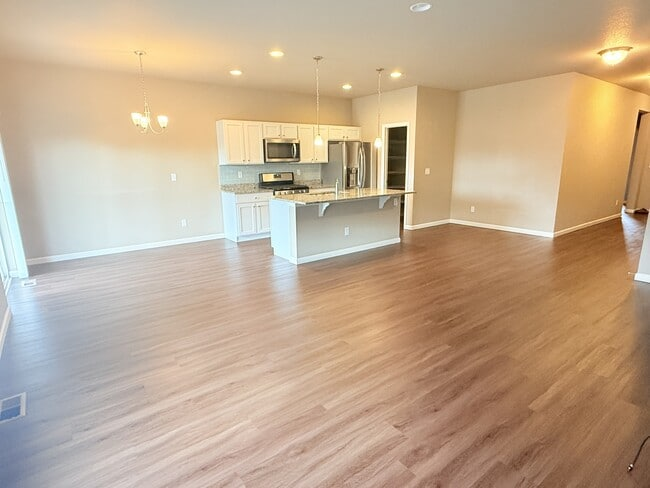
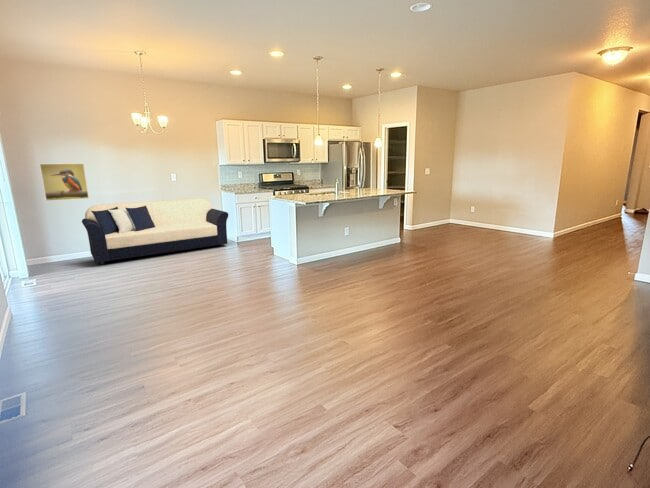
+ sofa (159, 227)
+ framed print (65, 181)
